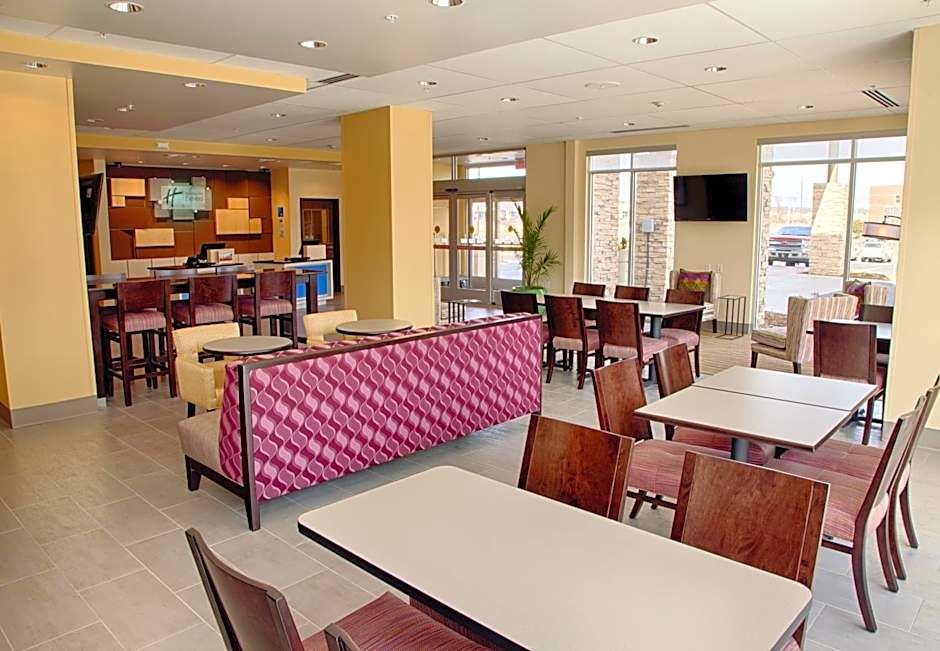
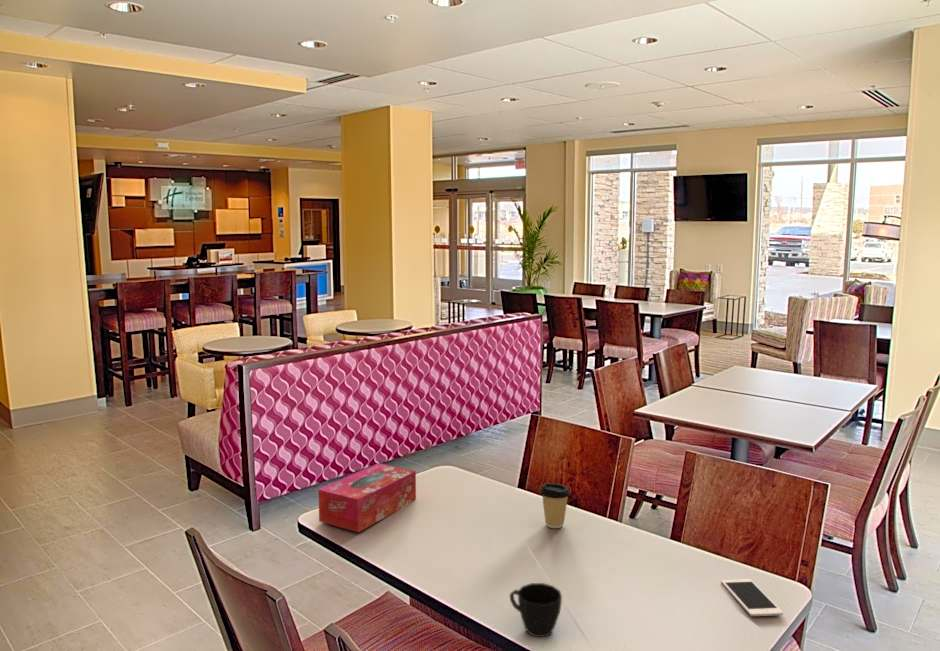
+ cup (537, 610)
+ coffee cup (554, 505)
+ cell phone (750, 596)
+ tissue box (369, 495)
